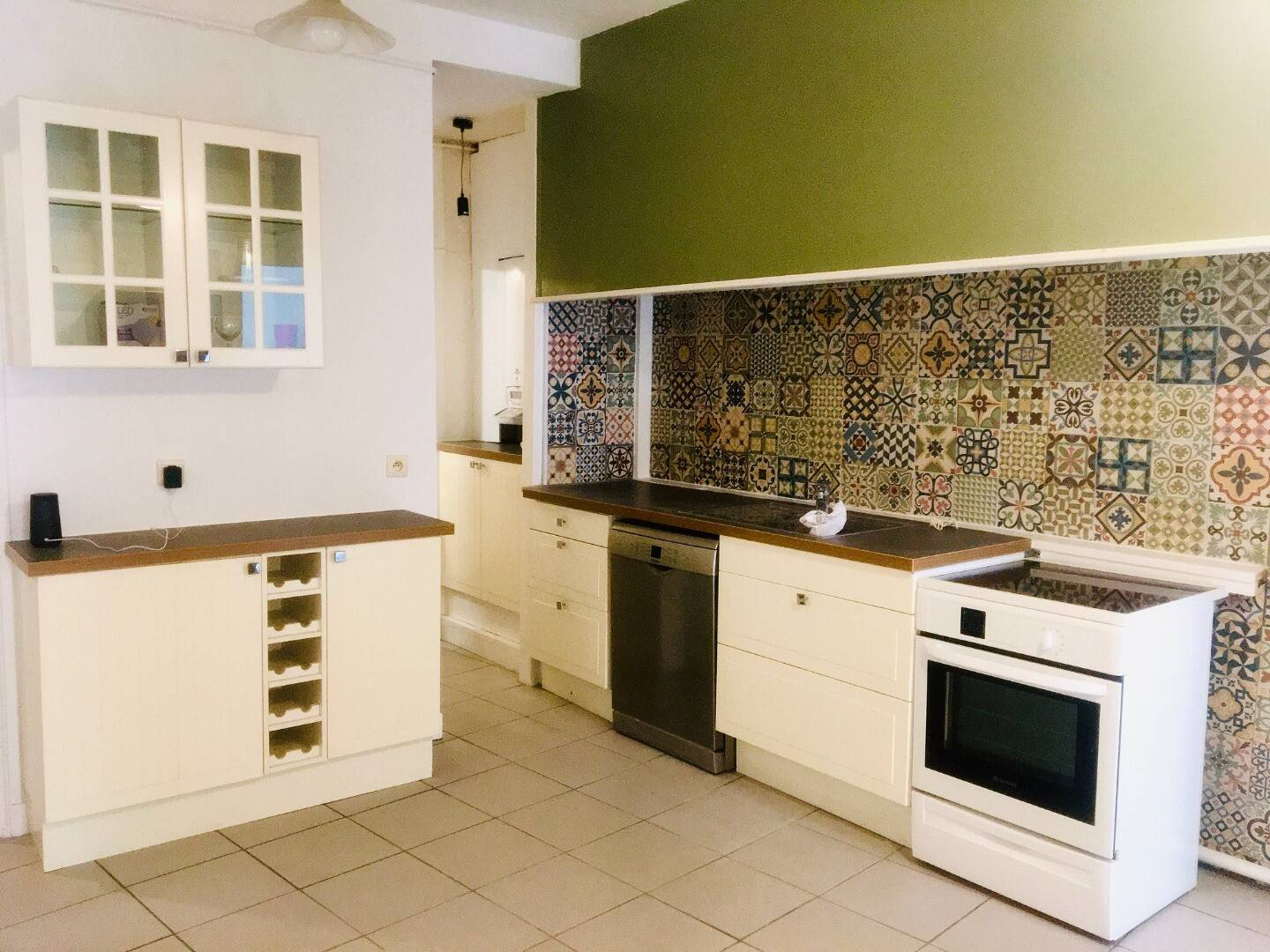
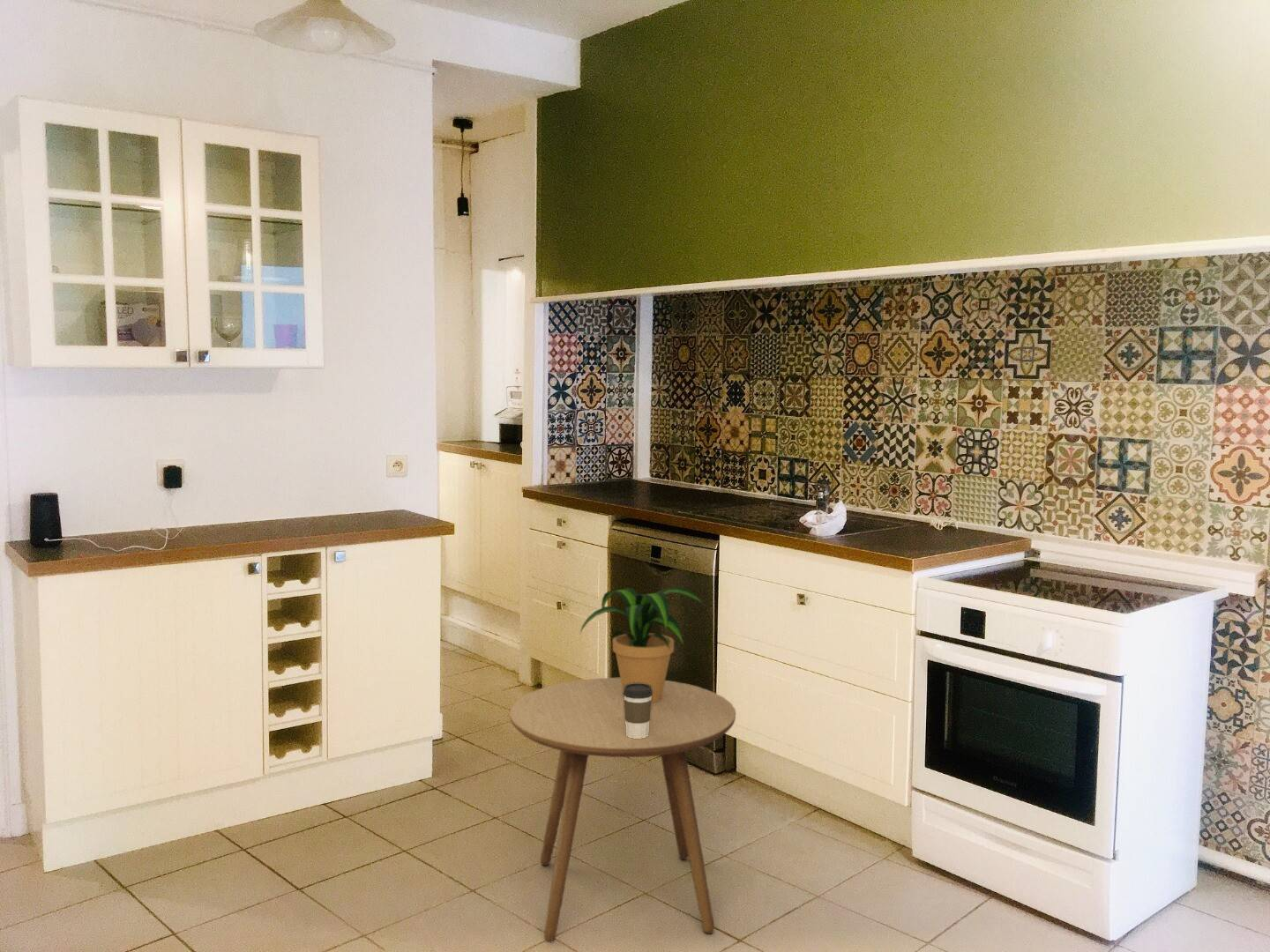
+ side table (581, 792)
+ potted plant (644, 642)
+ coffee cup (637, 710)
